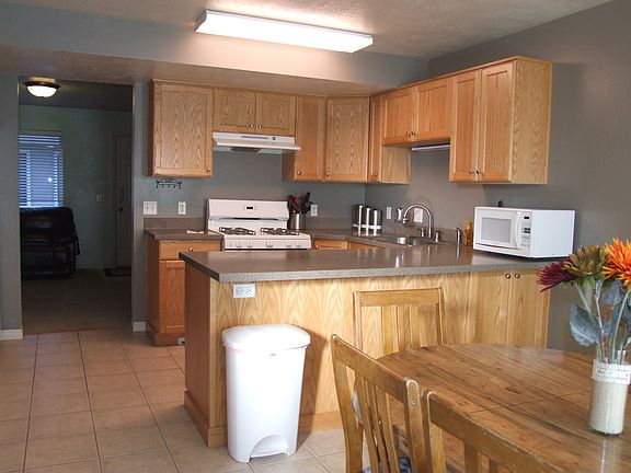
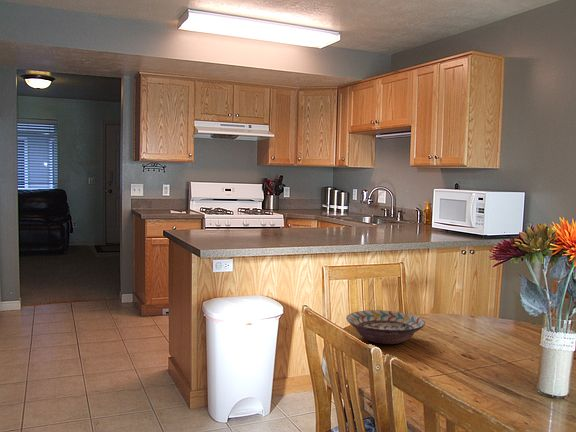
+ decorative bowl (384, 329)
